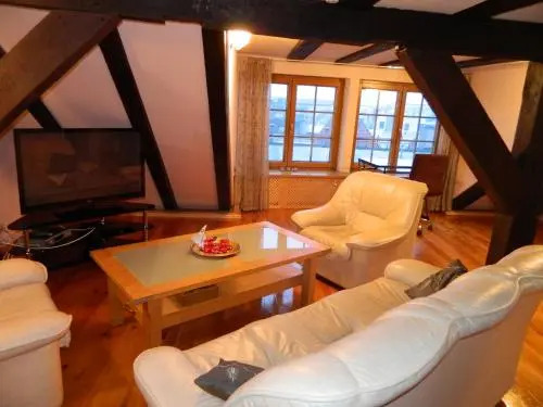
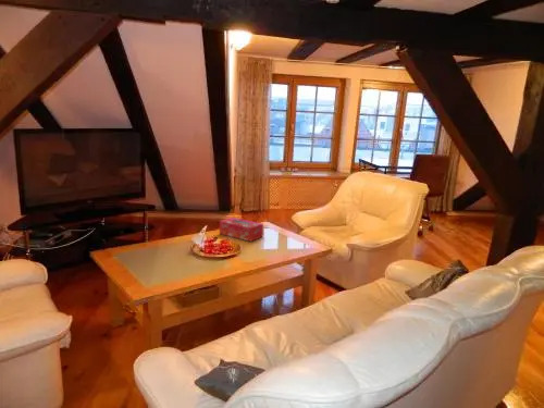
+ tissue box (240, 228)
